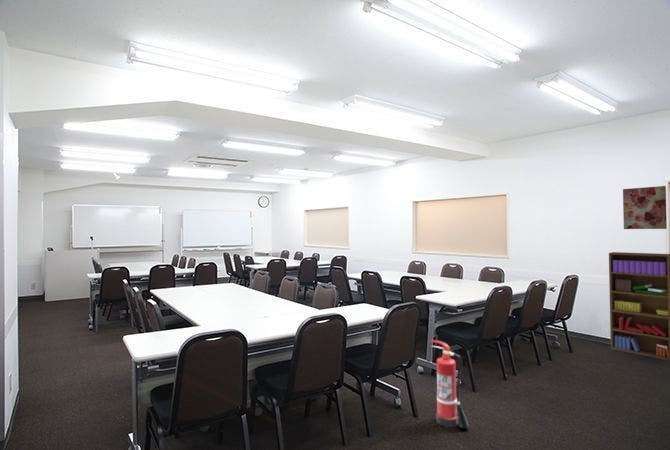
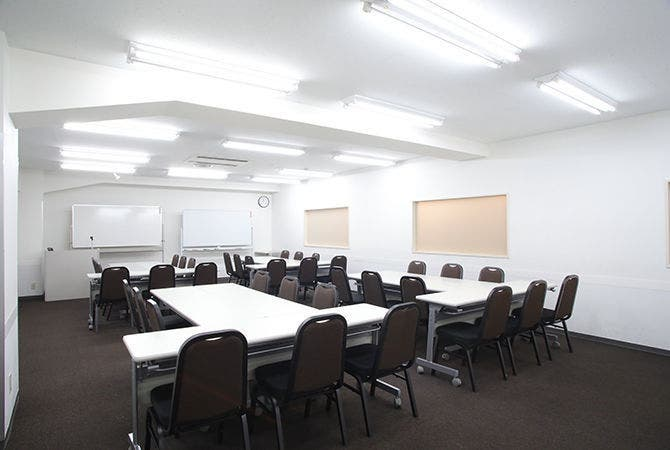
- wall art (644, 208)
- bookshelf (640, 303)
- fire extinguisher (447, 382)
